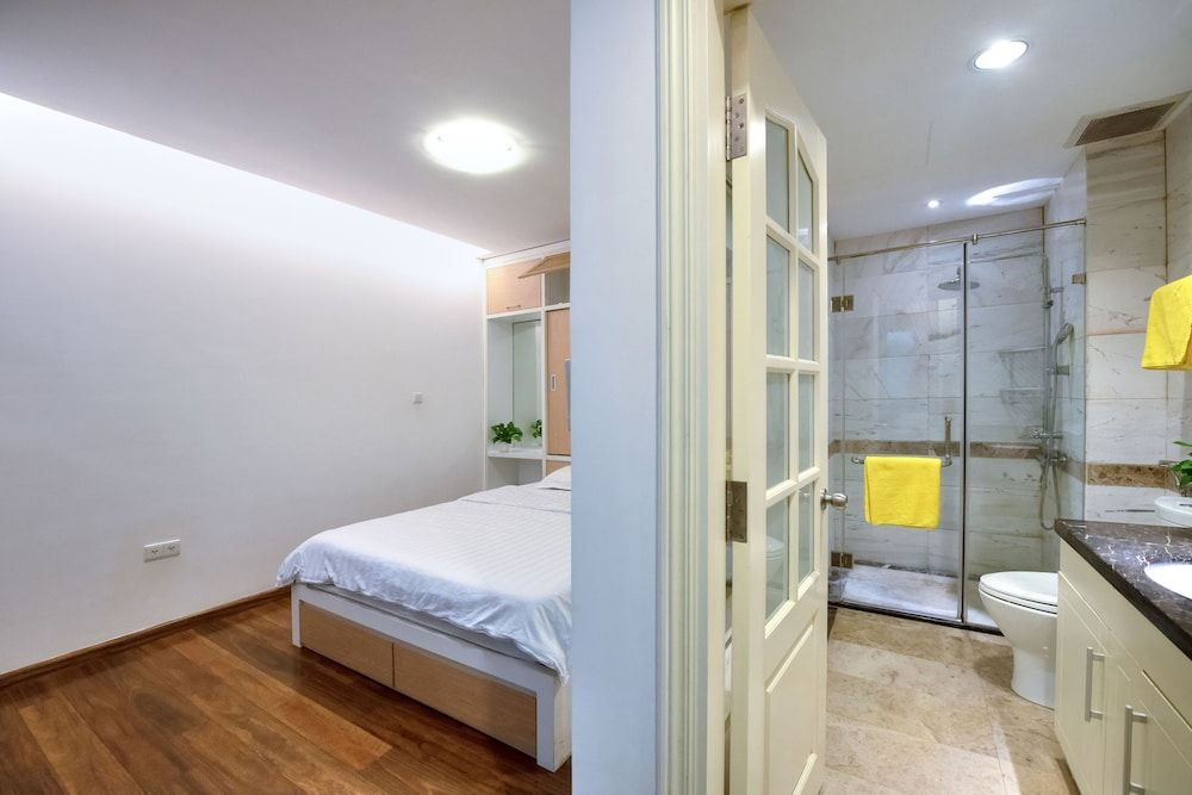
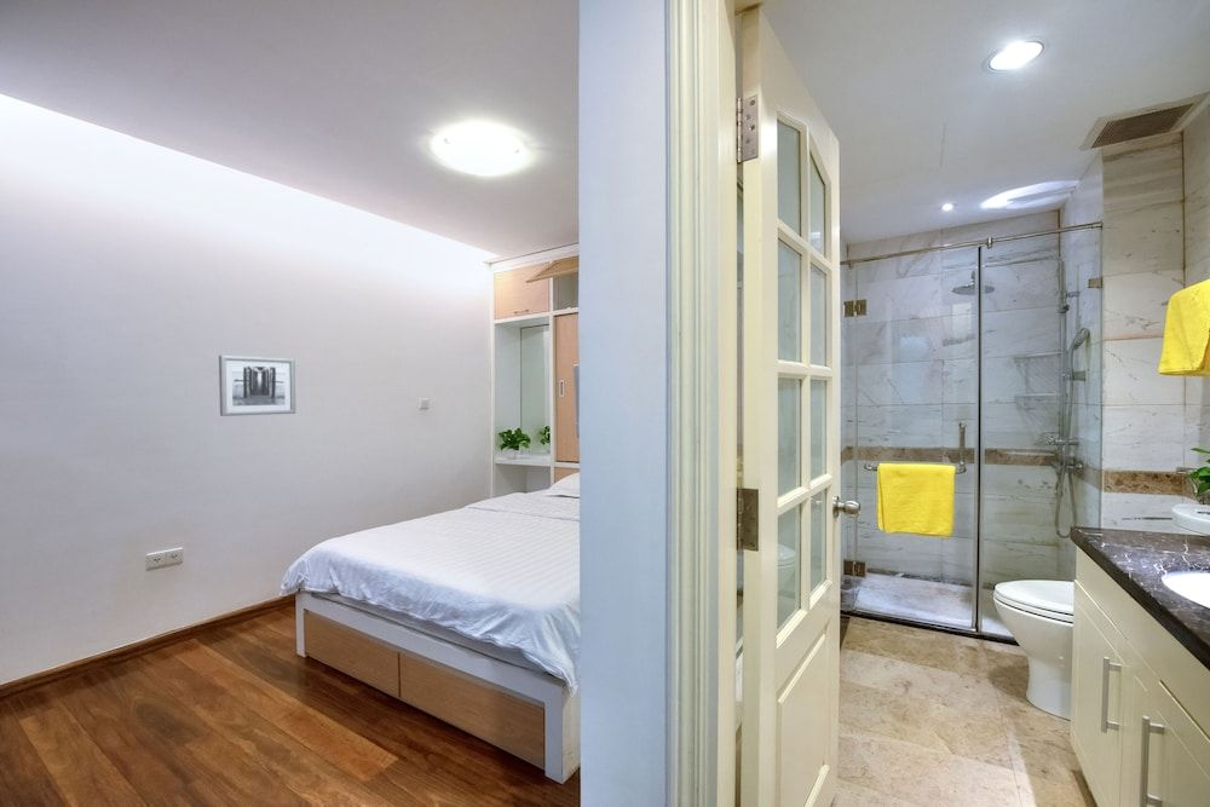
+ wall art (259, 386)
